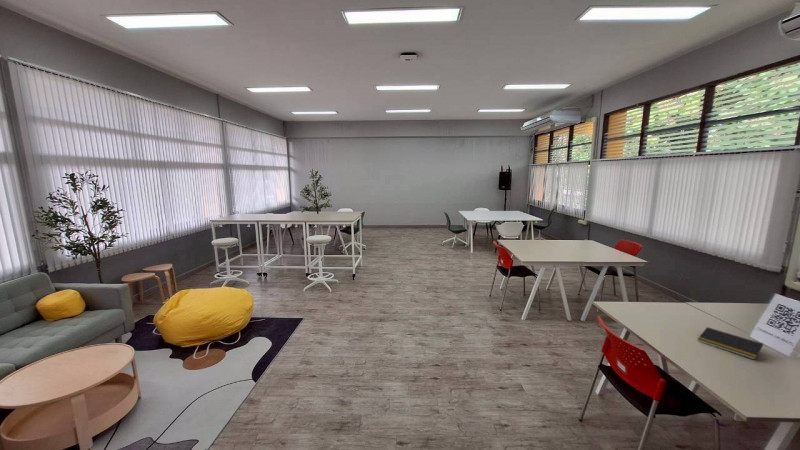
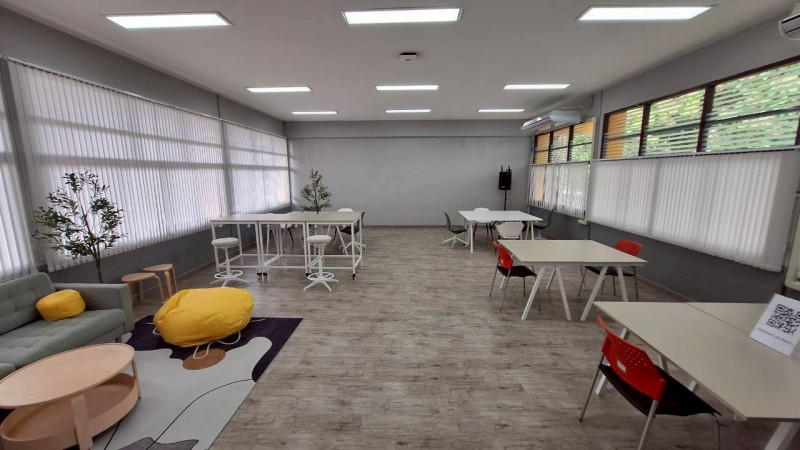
- notepad (729, 342)
